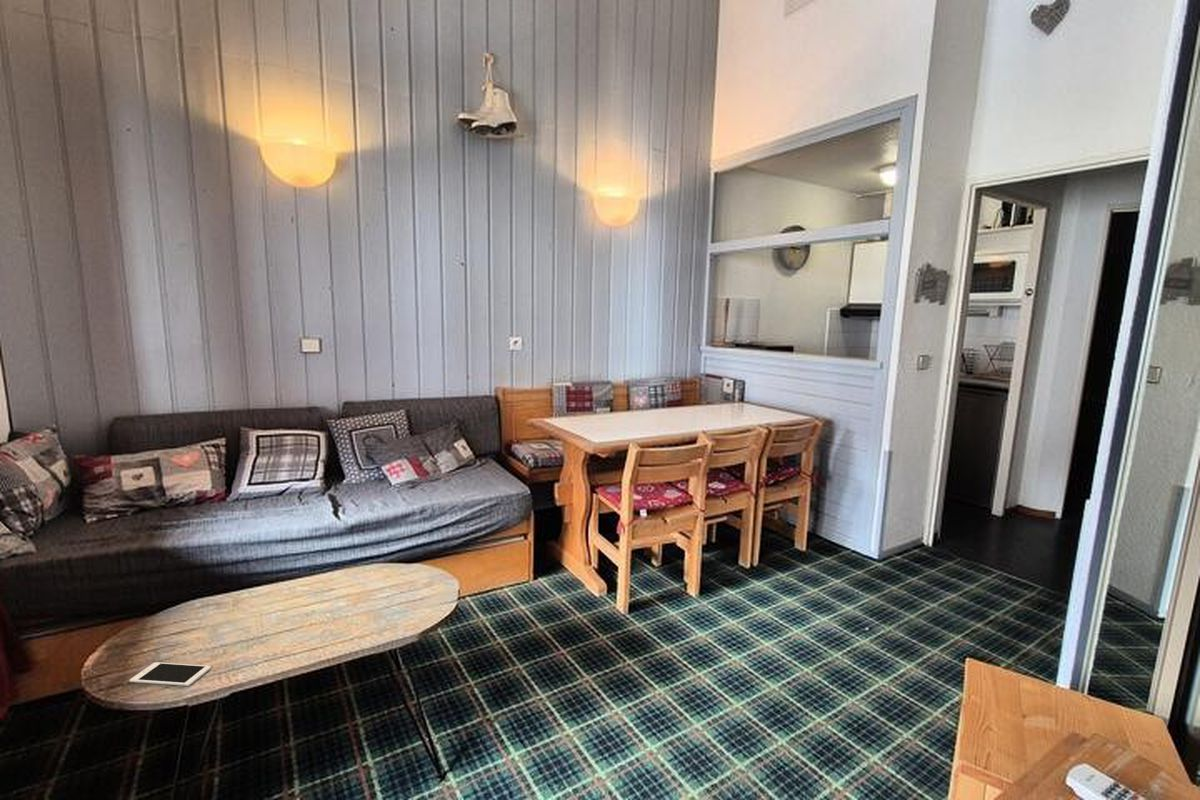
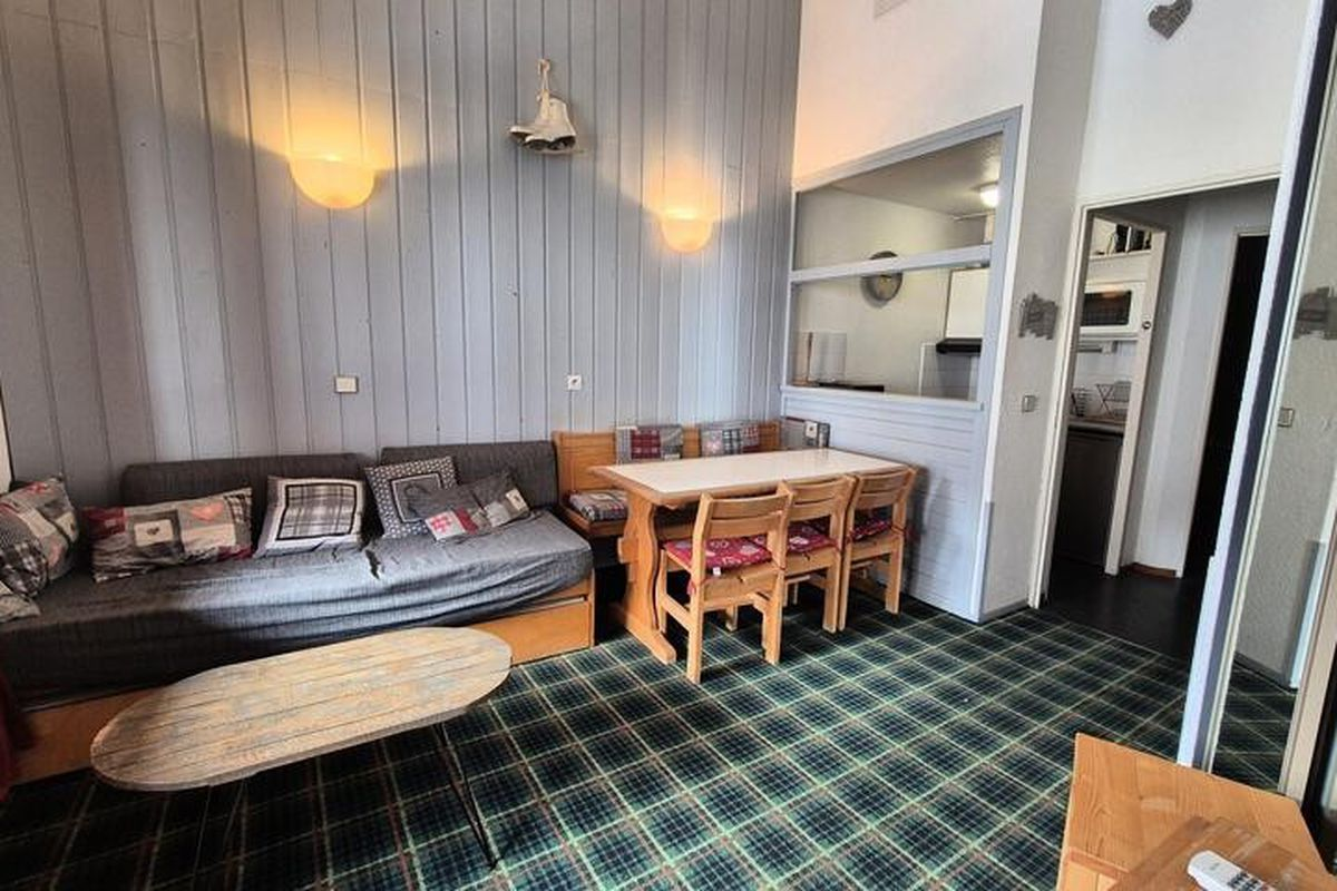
- cell phone (171, 673)
